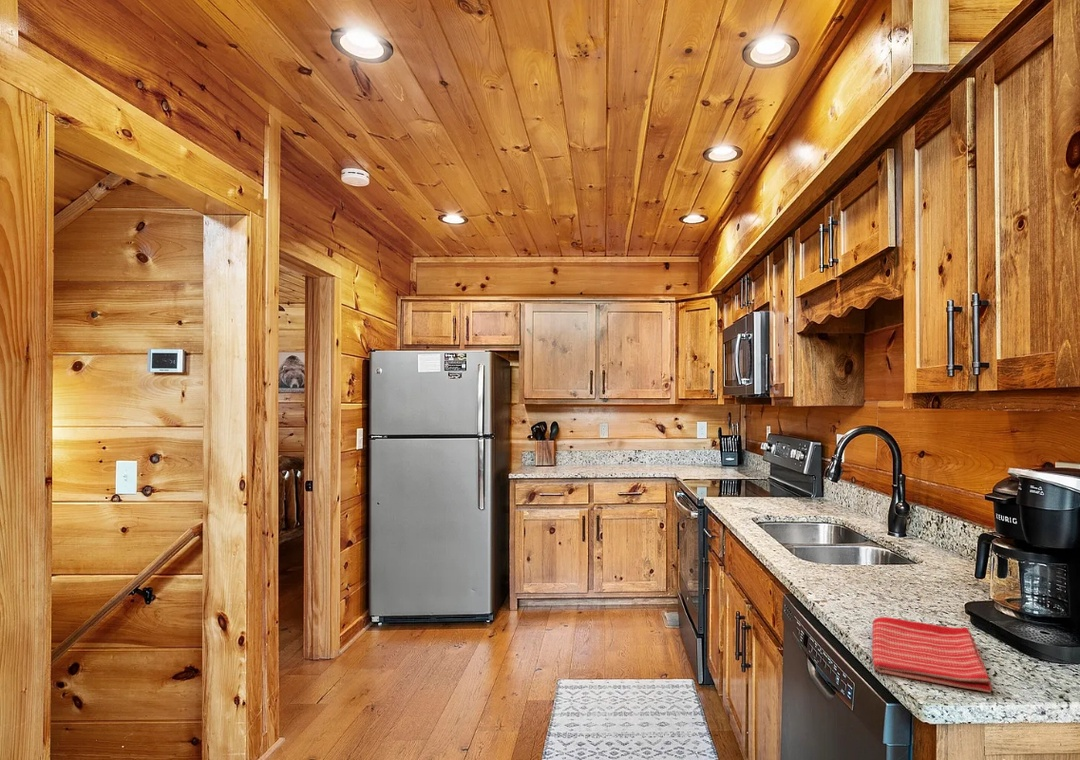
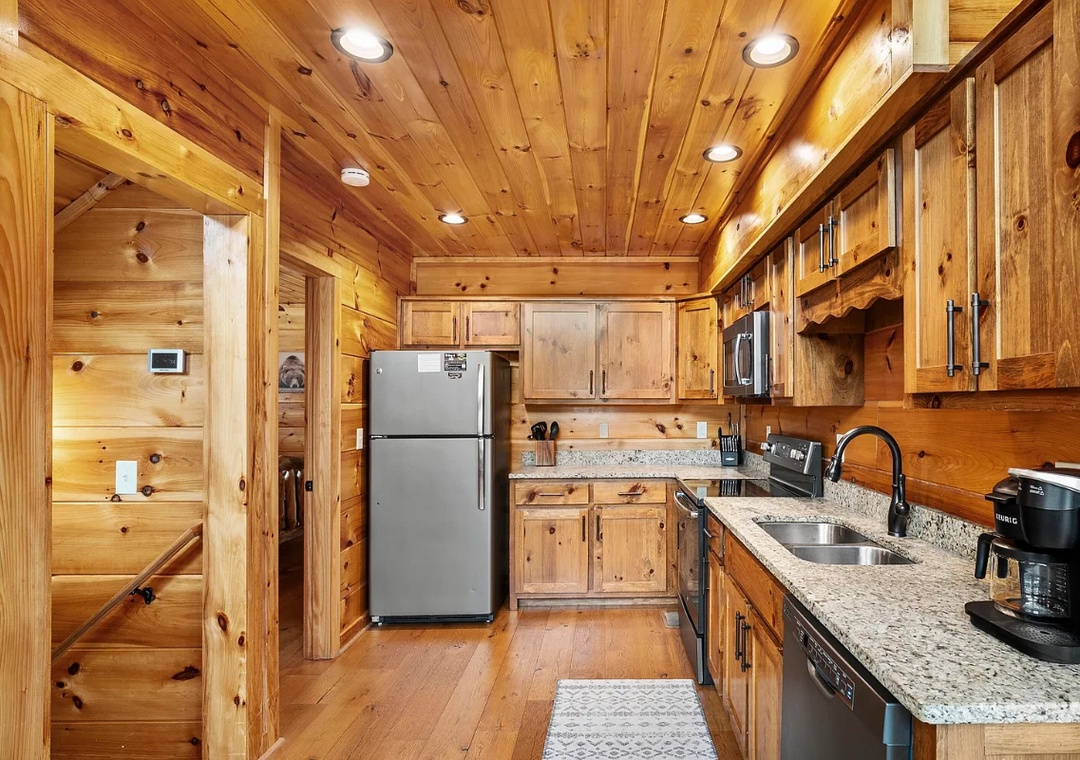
- dish towel (925, 648)
